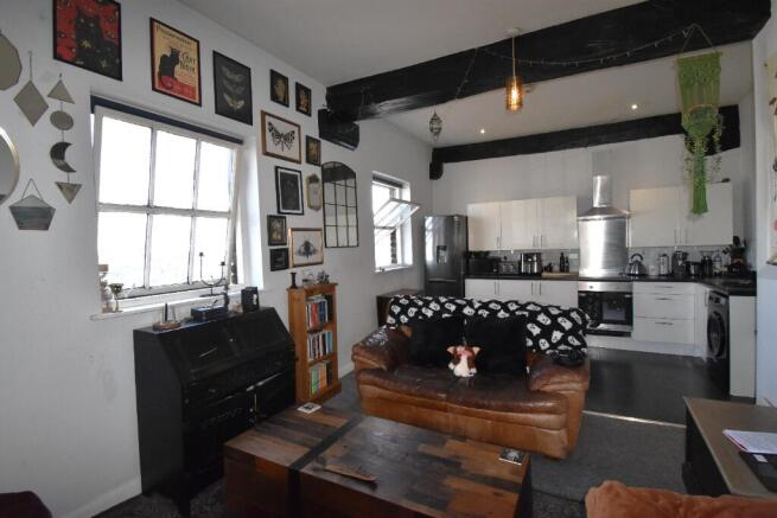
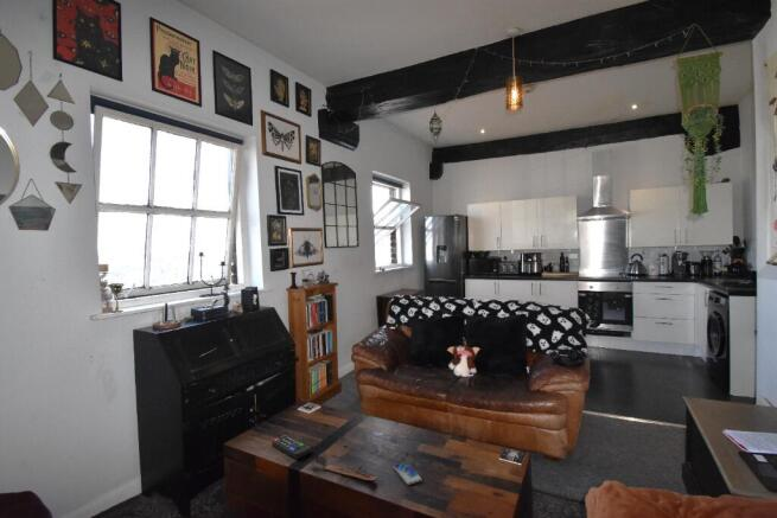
+ smartphone (407, 472)
+ remote control (291, 446)
